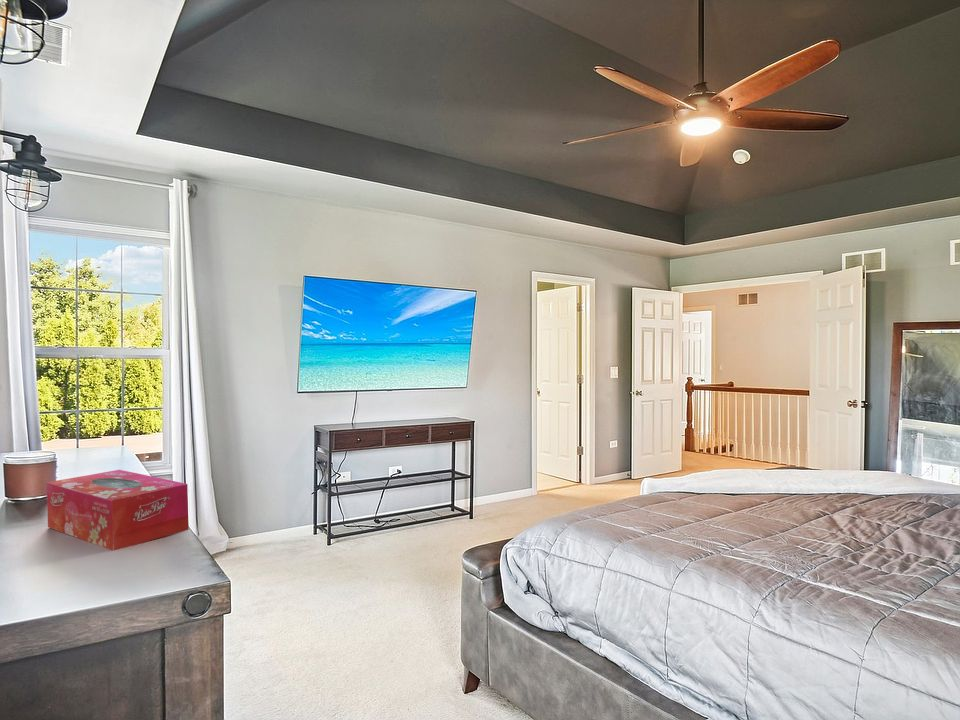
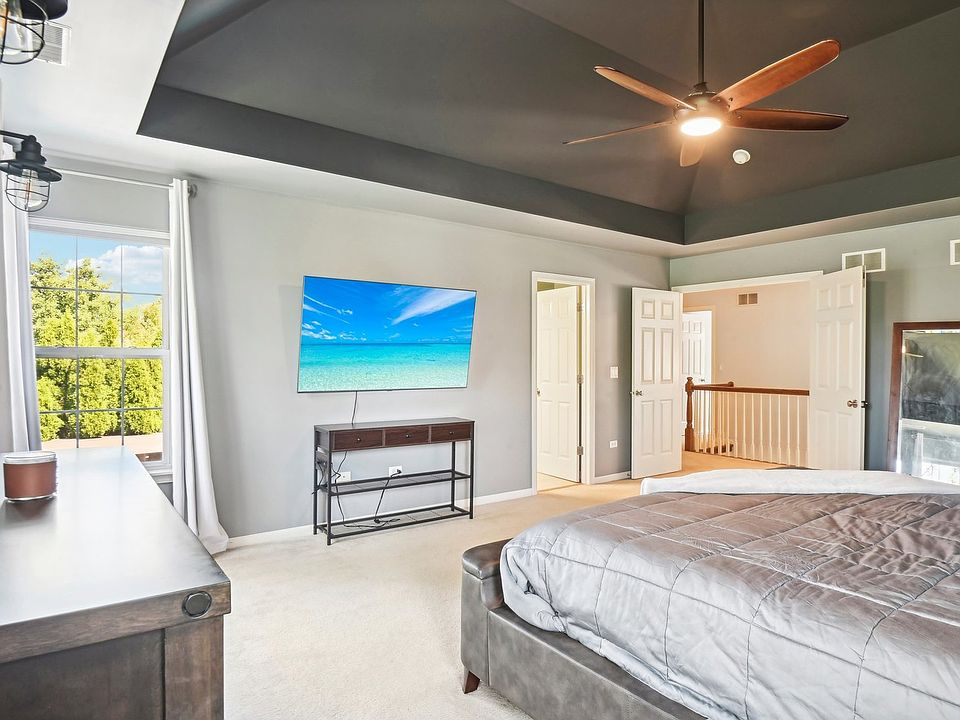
- tissue box (116, 505)
